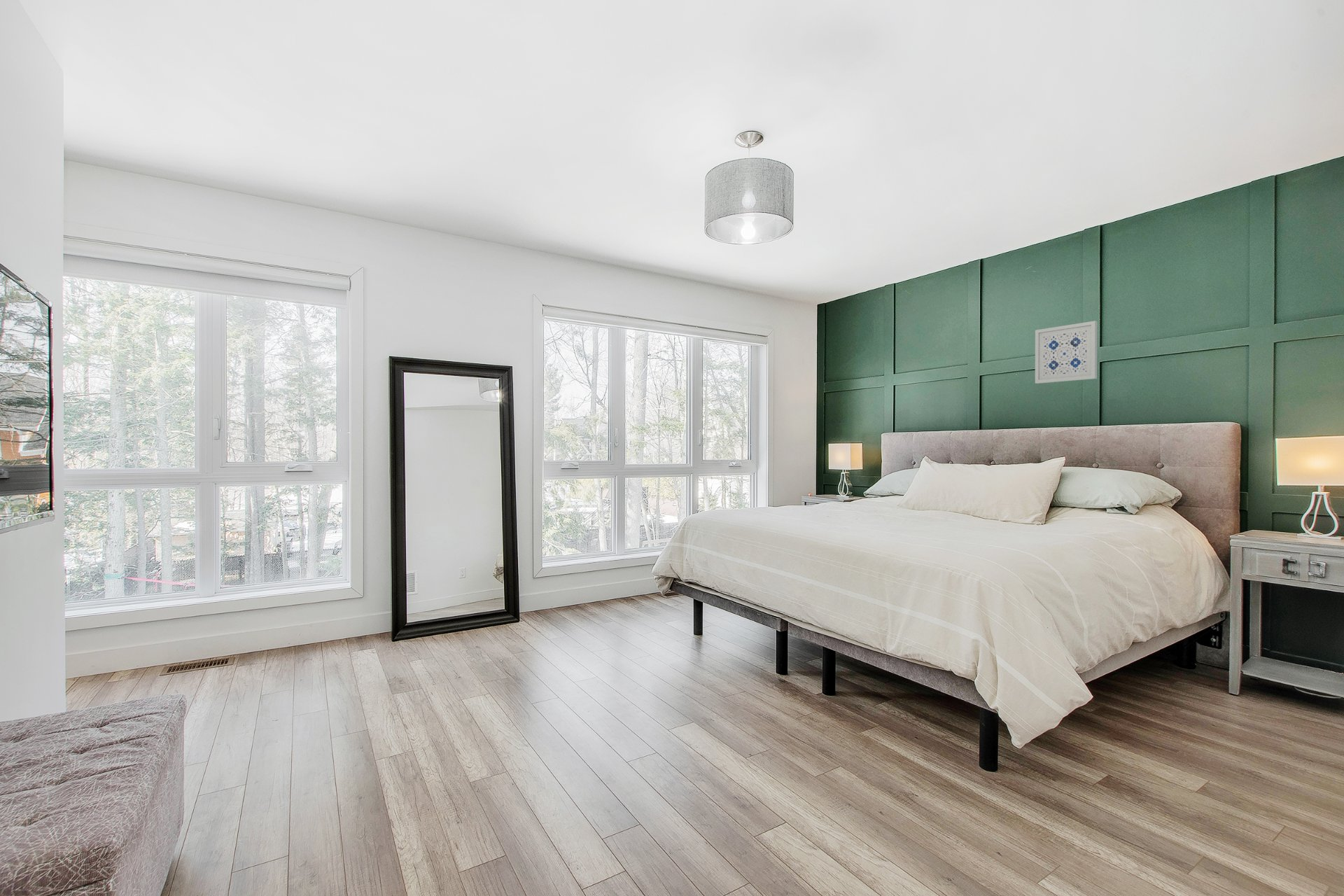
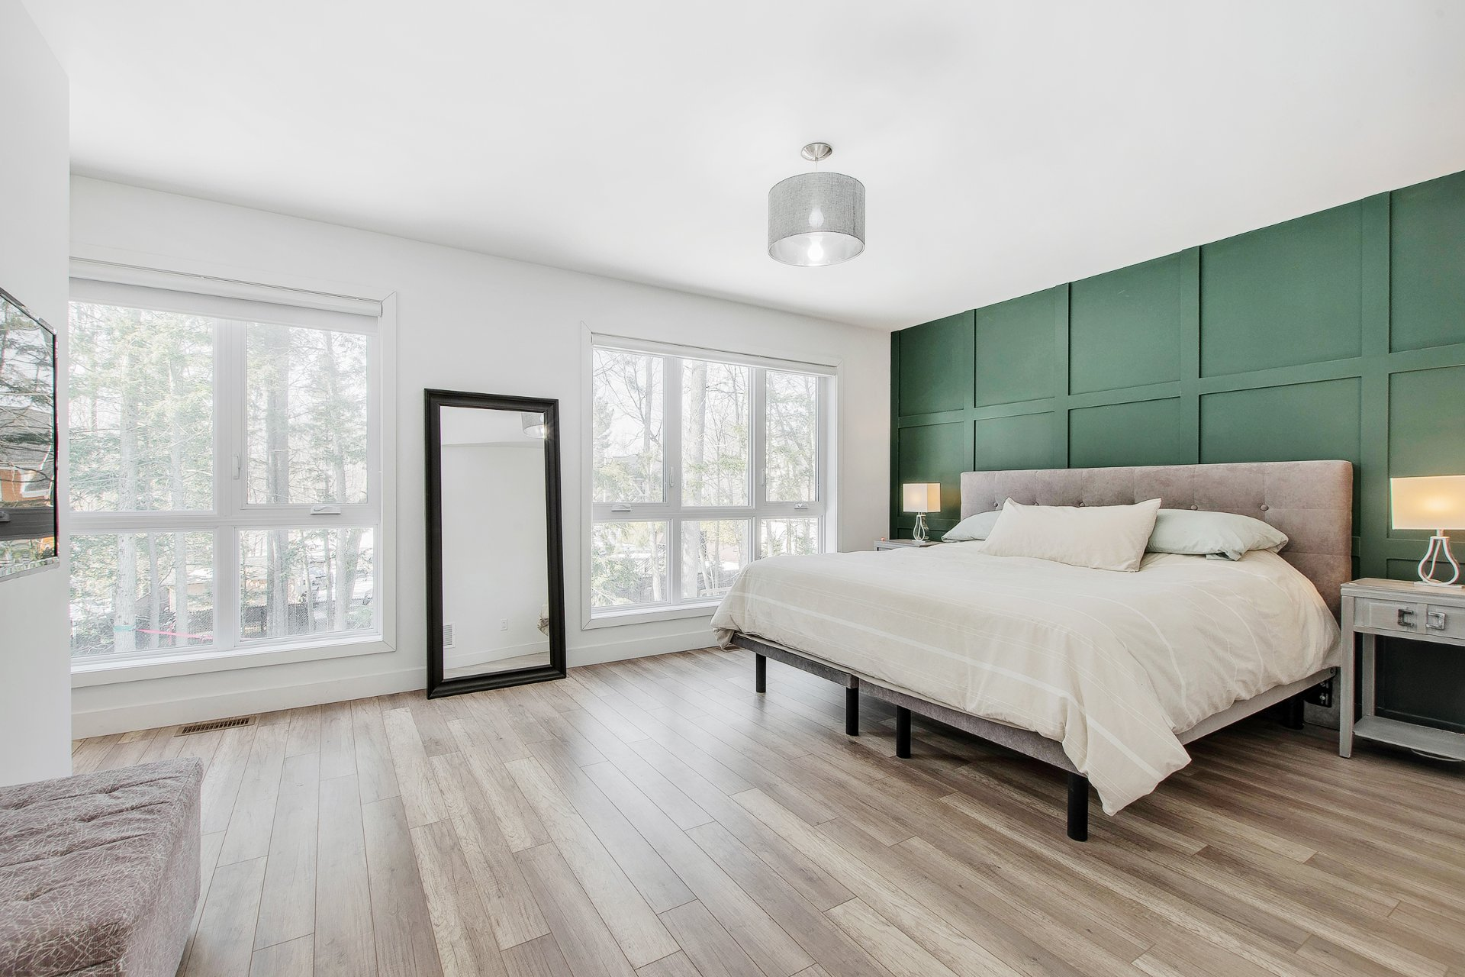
- wall art (1065, 353)
